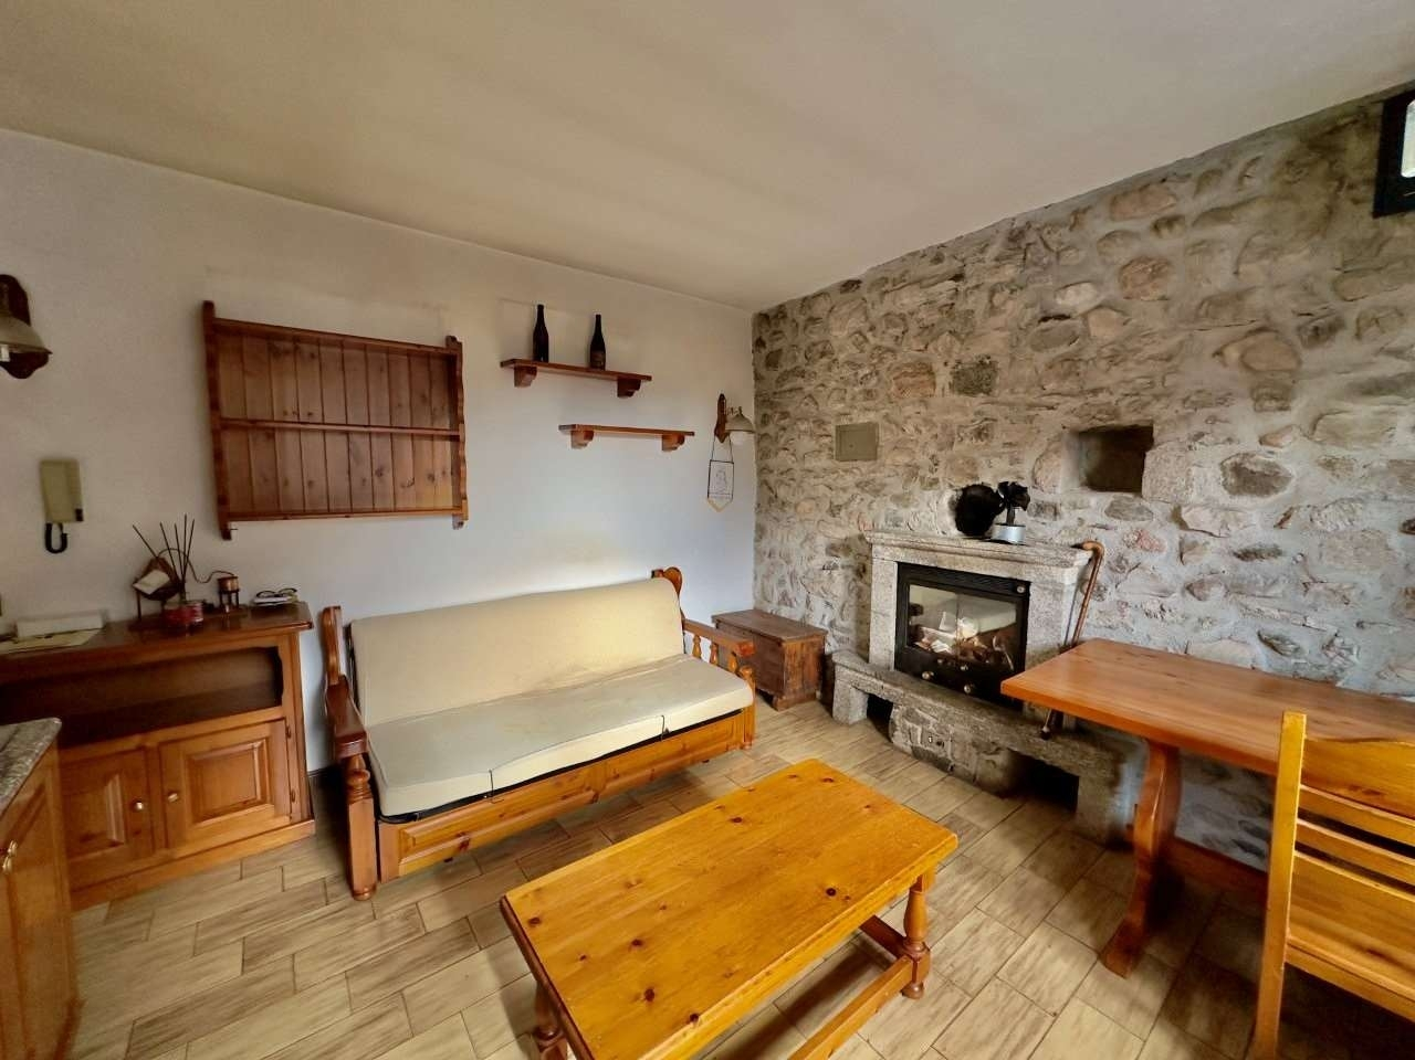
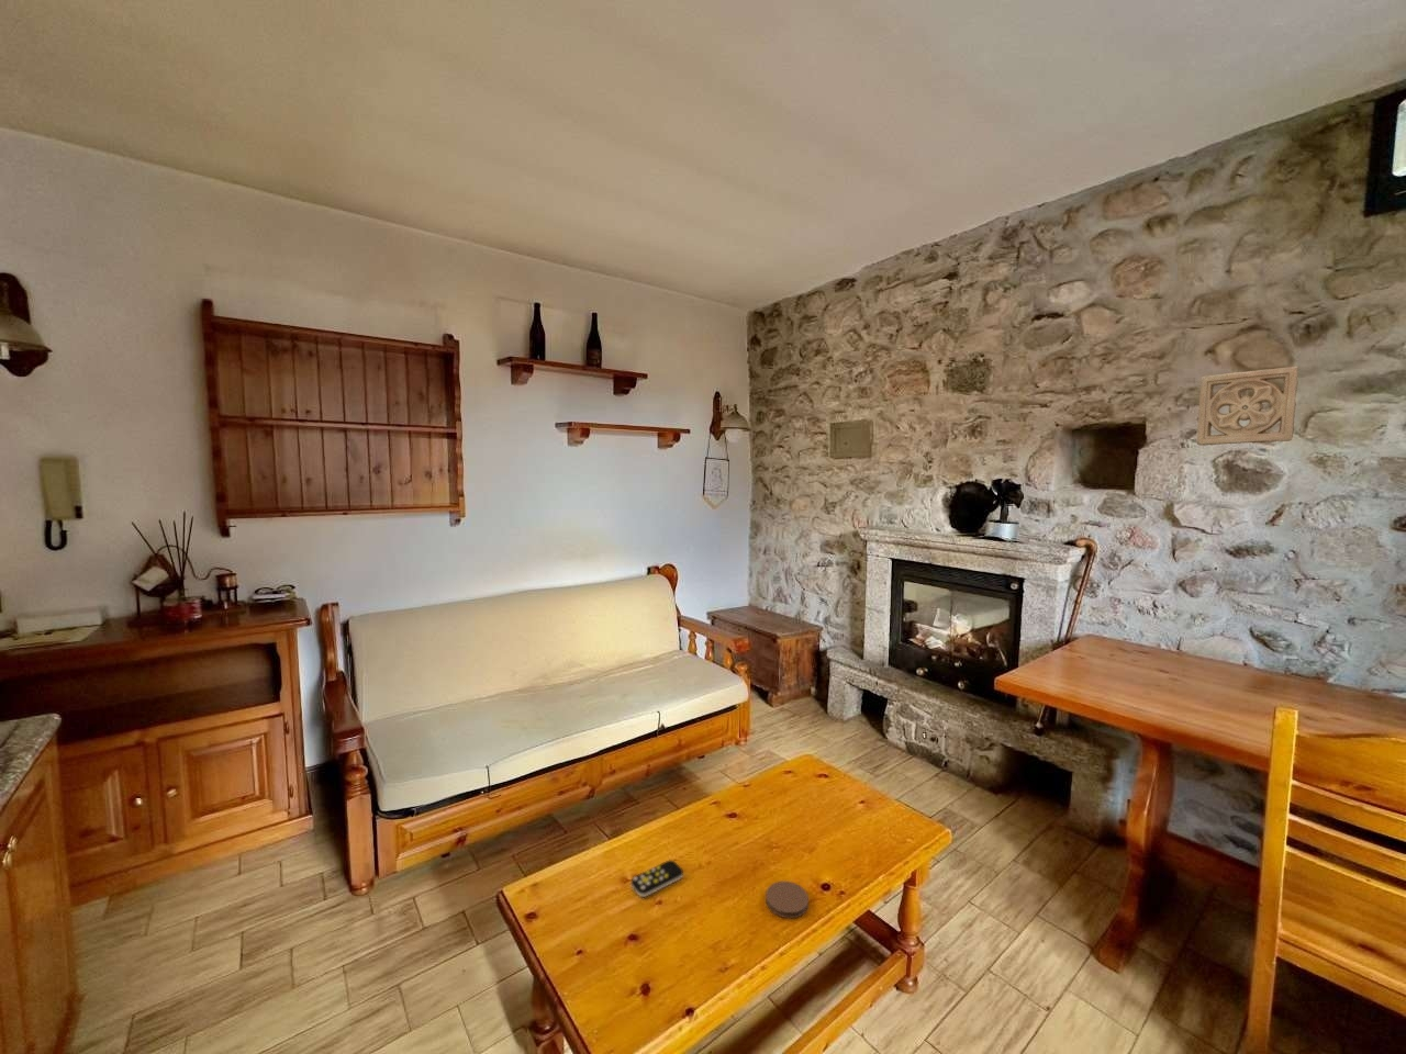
+ wall ornament (1244, 409)
+ coaster (786, 898)
+ remote control (657, 877)
